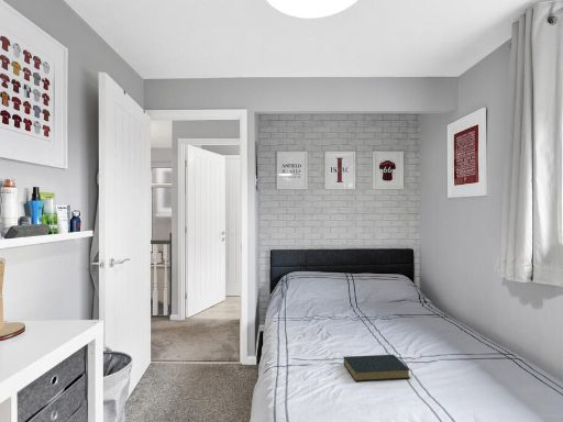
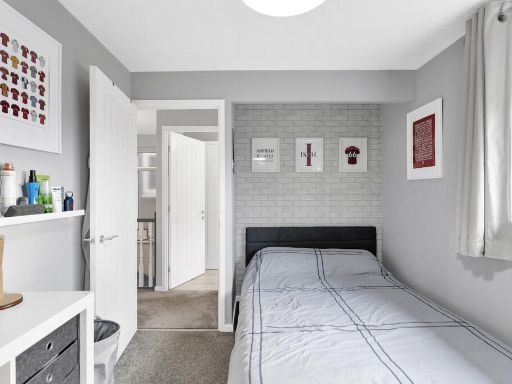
- hardback book (375, 366)
